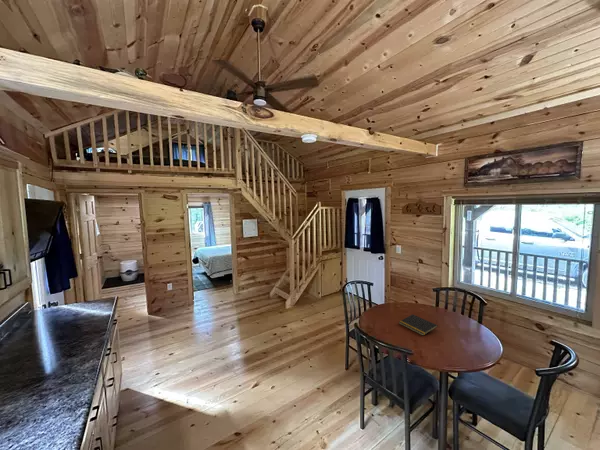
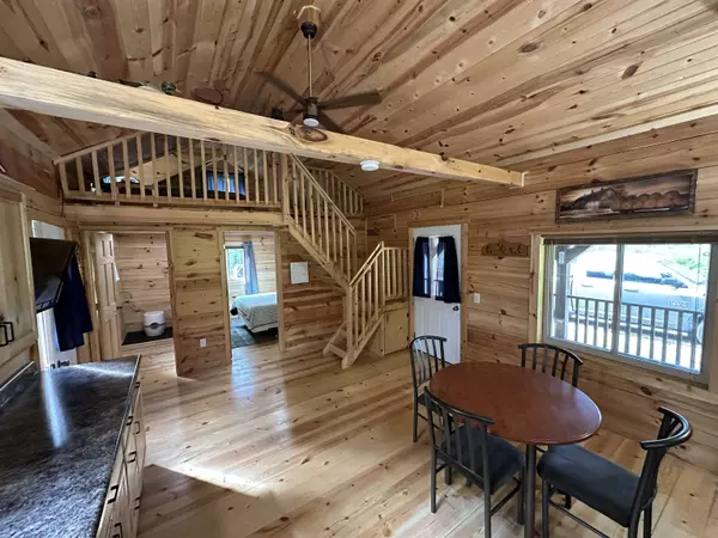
- notepad (417, 324)
